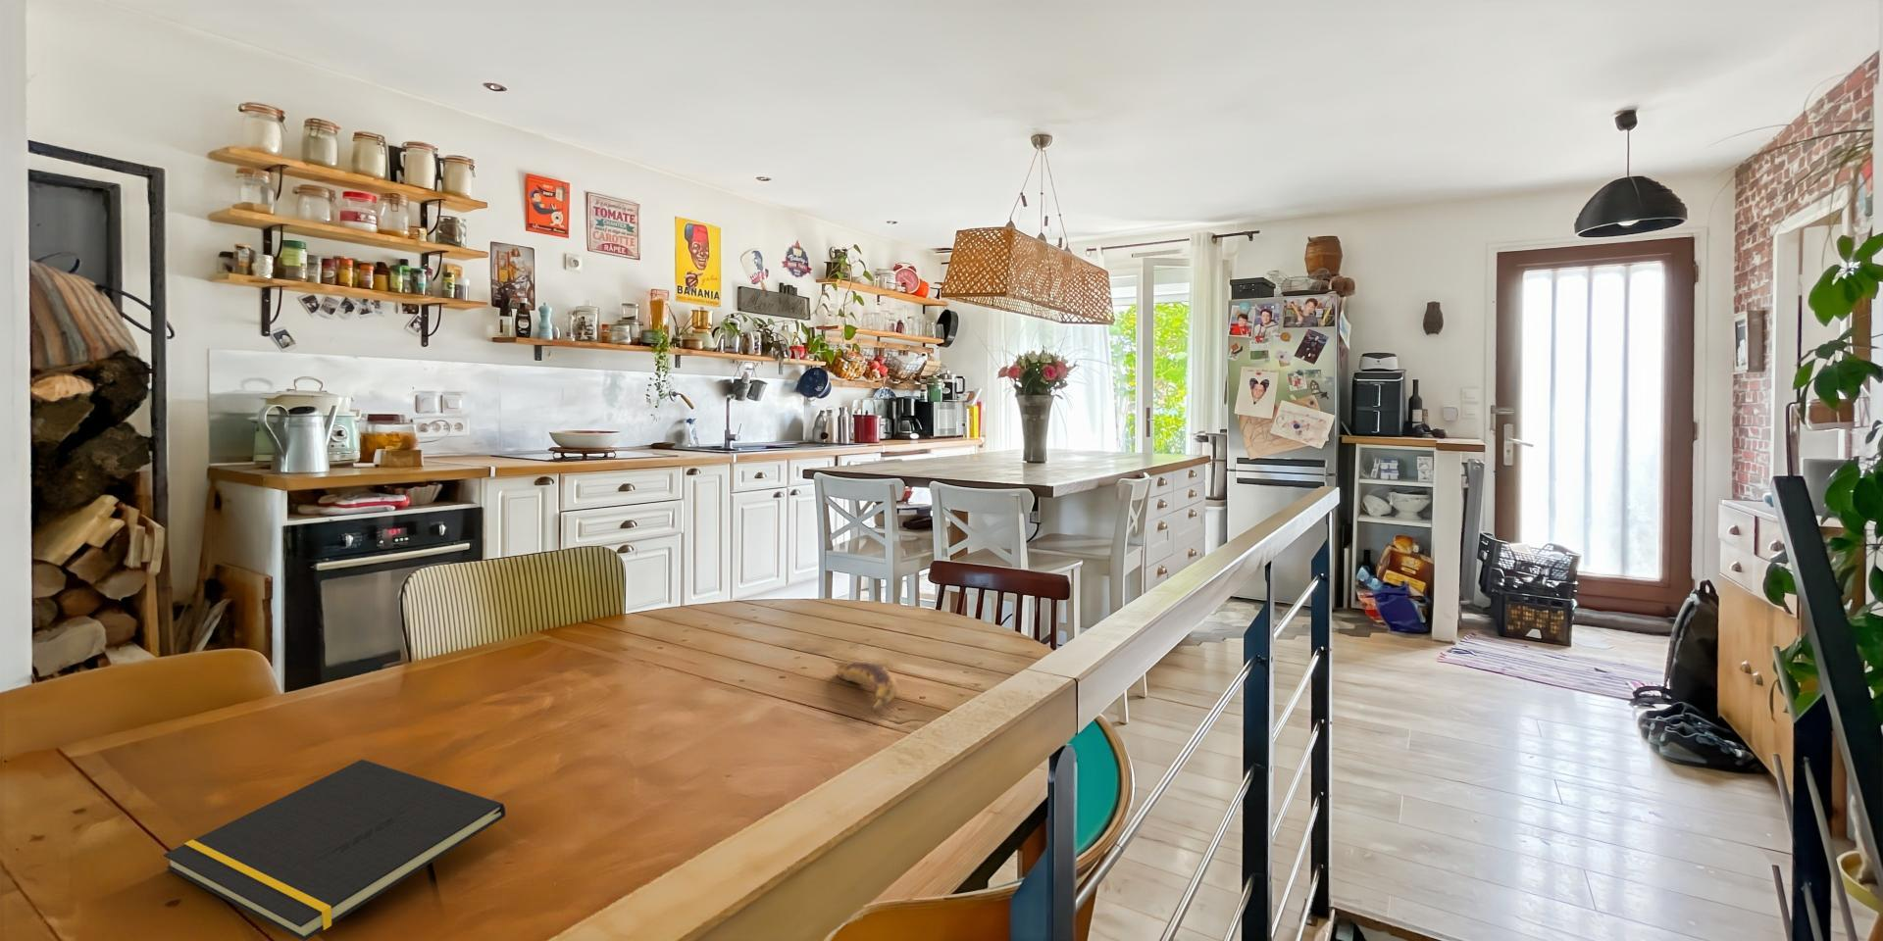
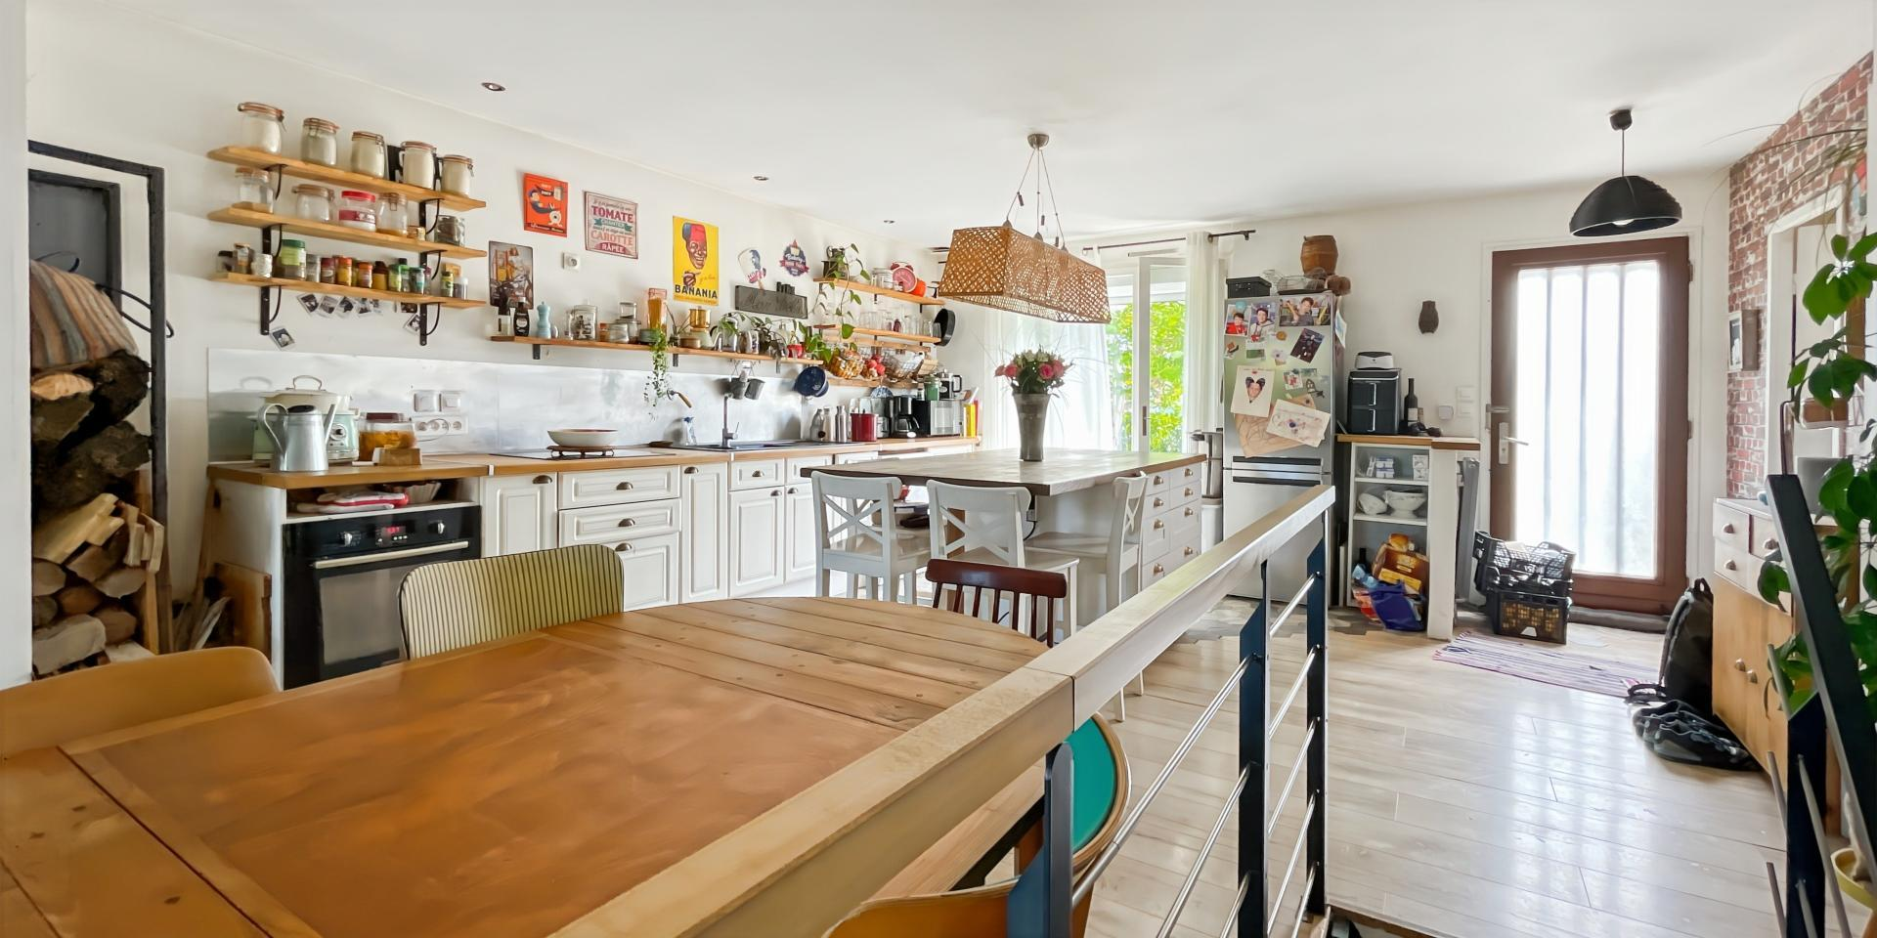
- notepad (339, 834)
- banana (866, 677)
